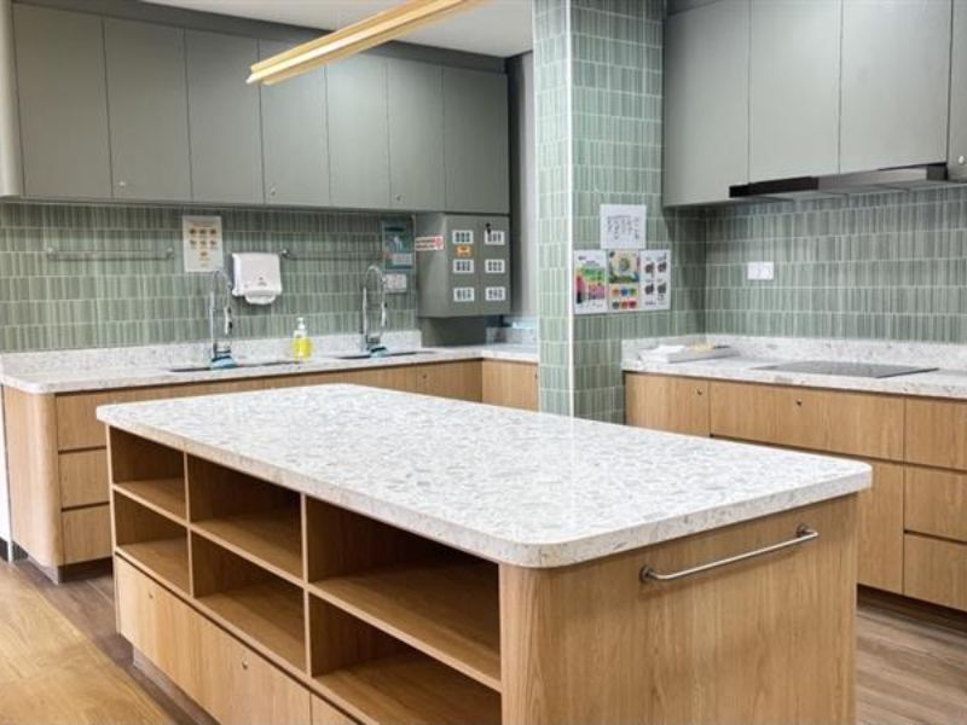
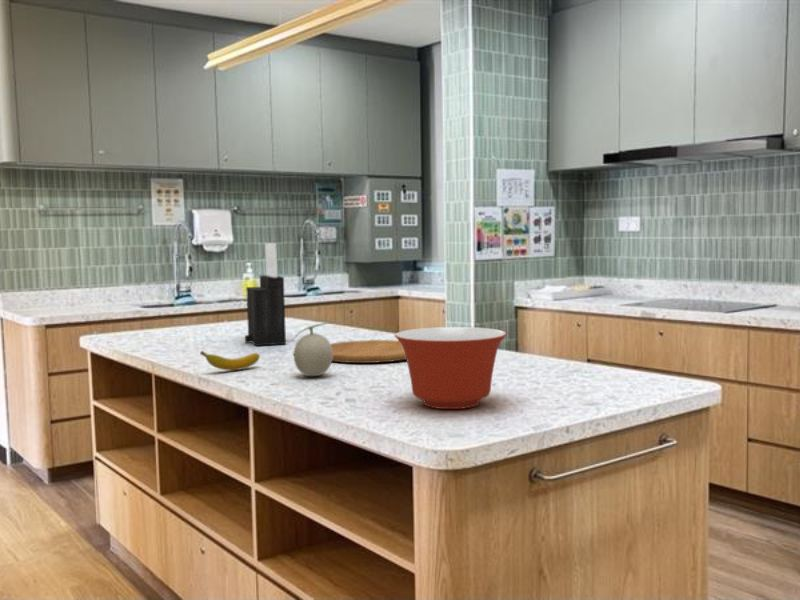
+ cutting board (370, 351)
+ banana (231, 359)
+ fruit (311, 348)
+ knife block (261, 293)
+ mixing bowl (450, 368)
